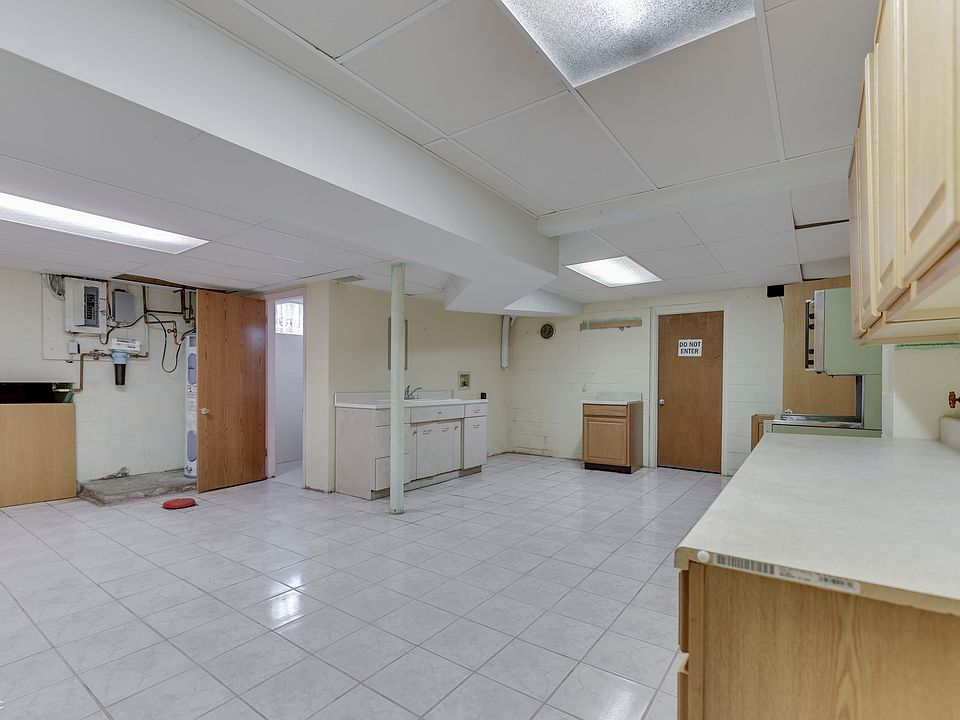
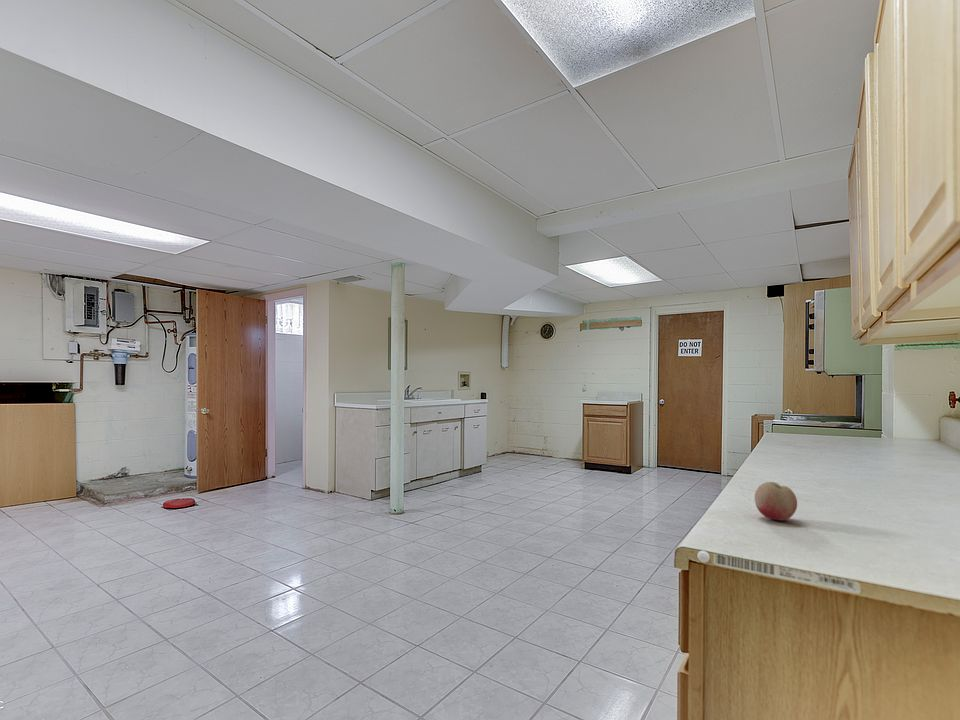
+ fruit (775, 500)
